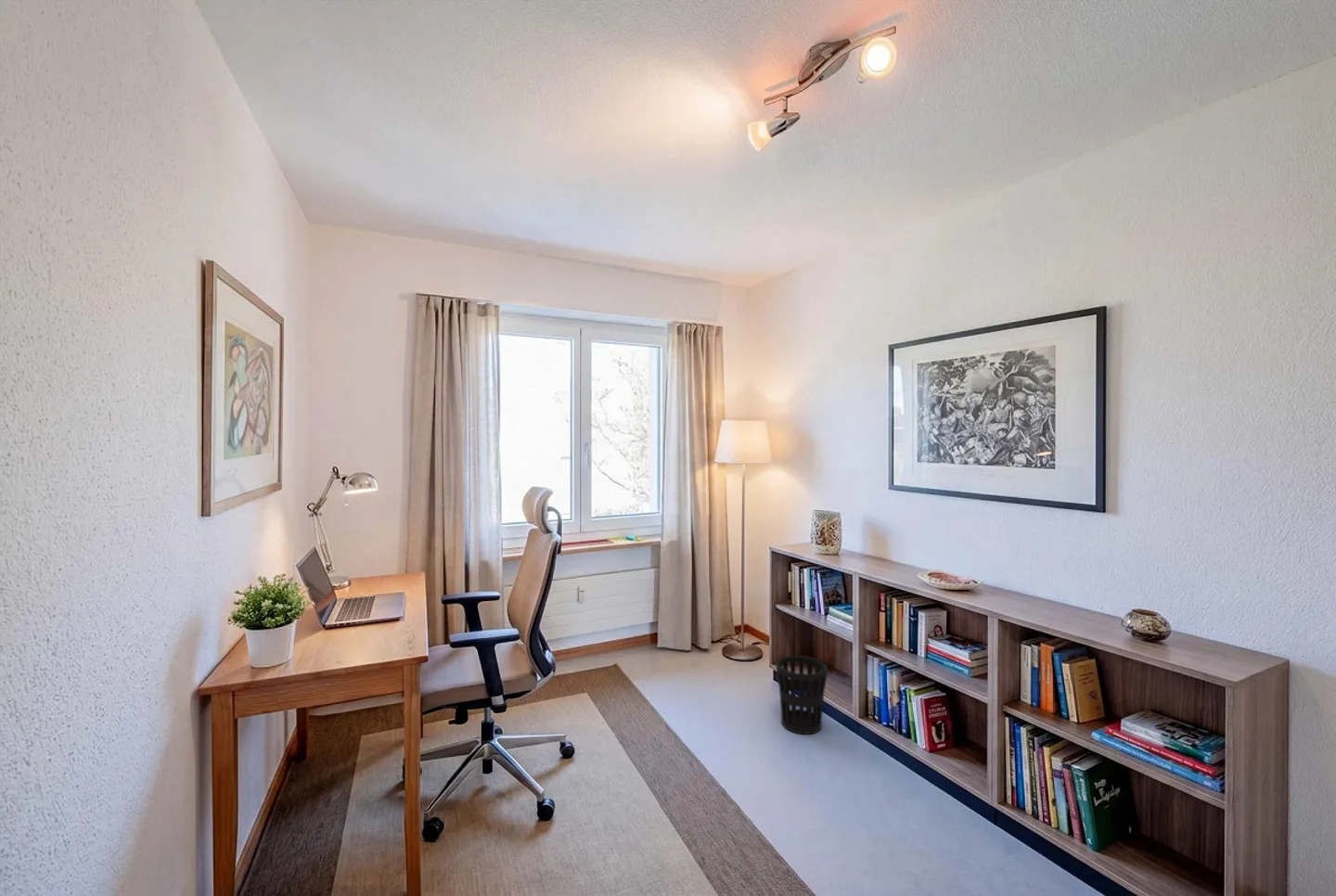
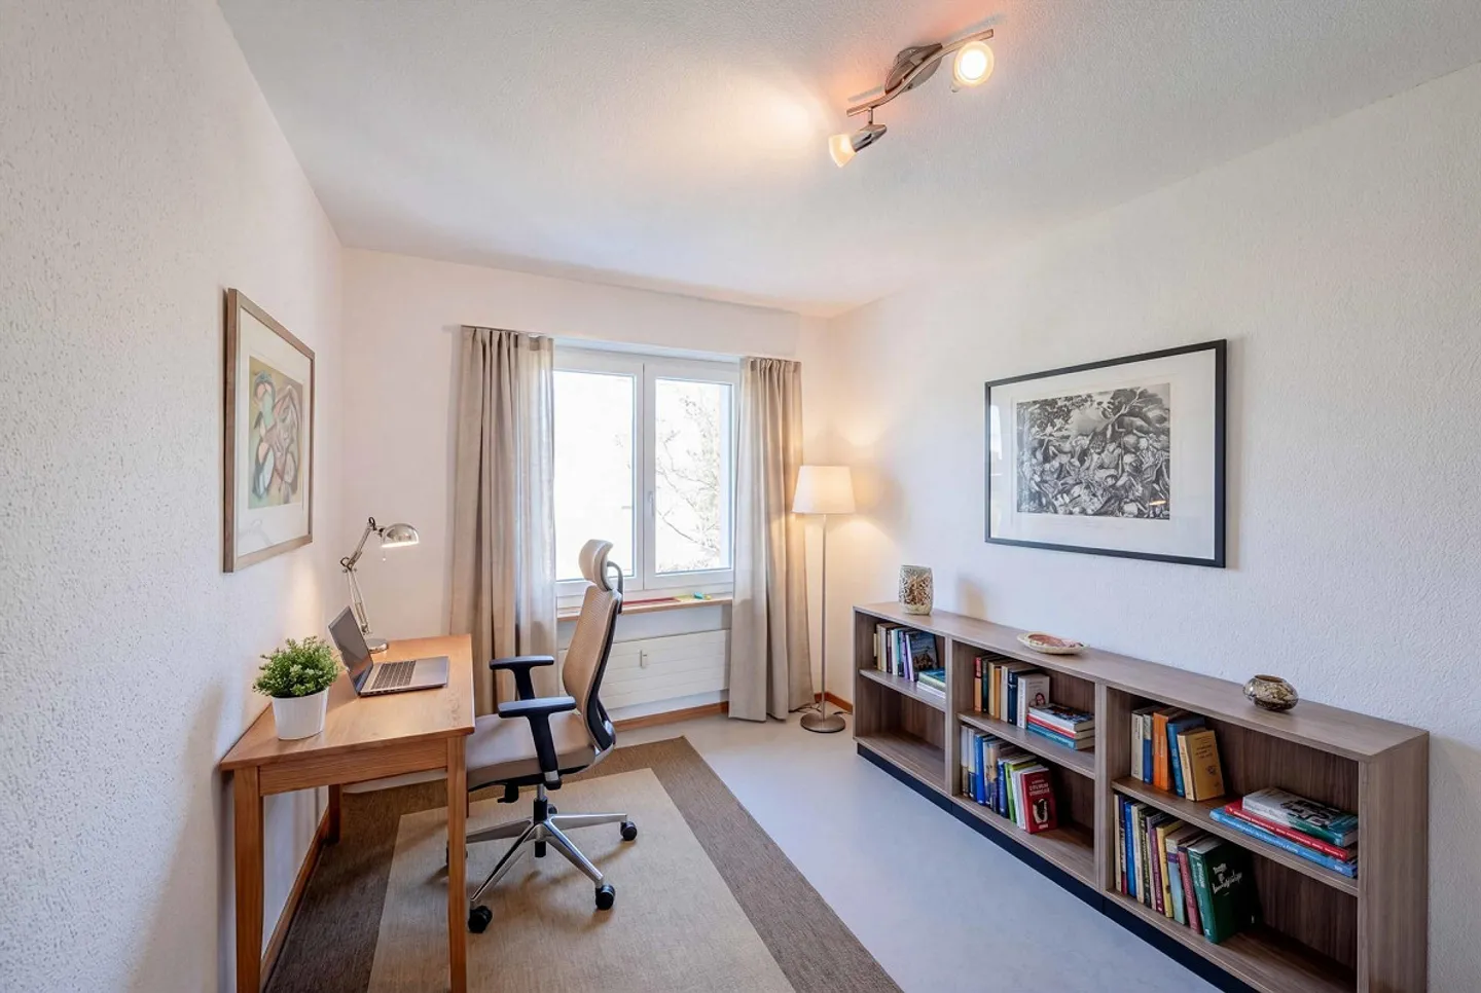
- wastebasket (801, 694)
